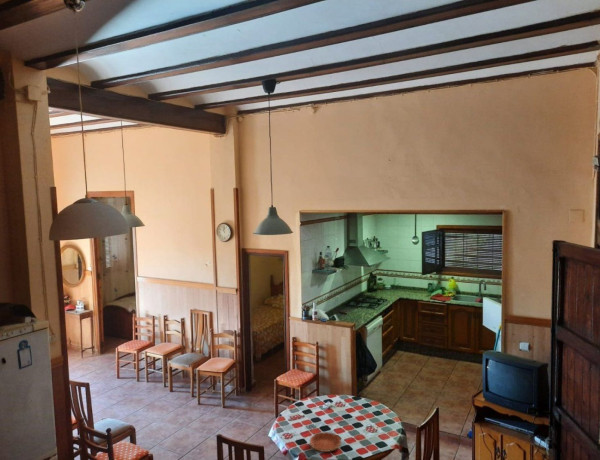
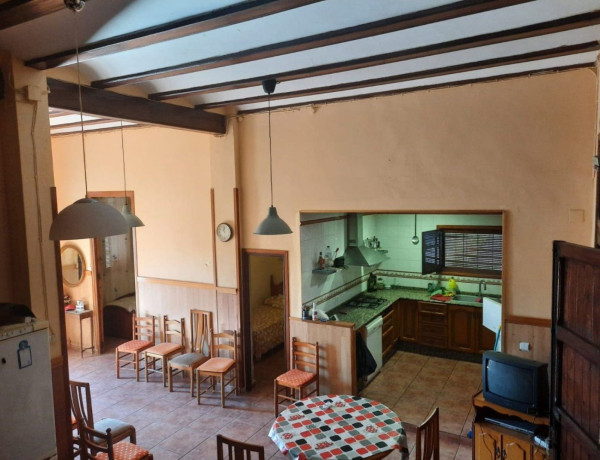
- saucer (325, 442)
